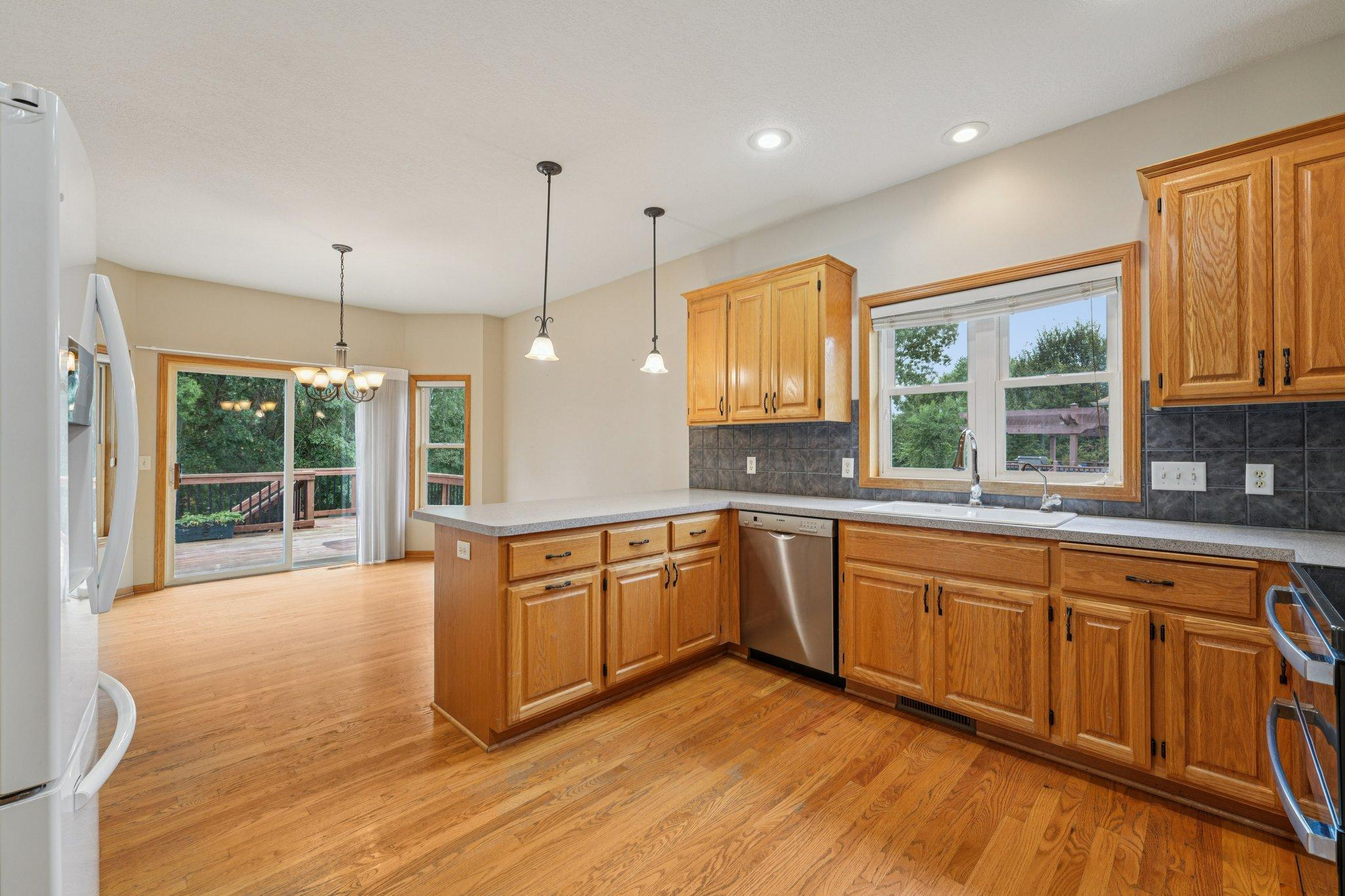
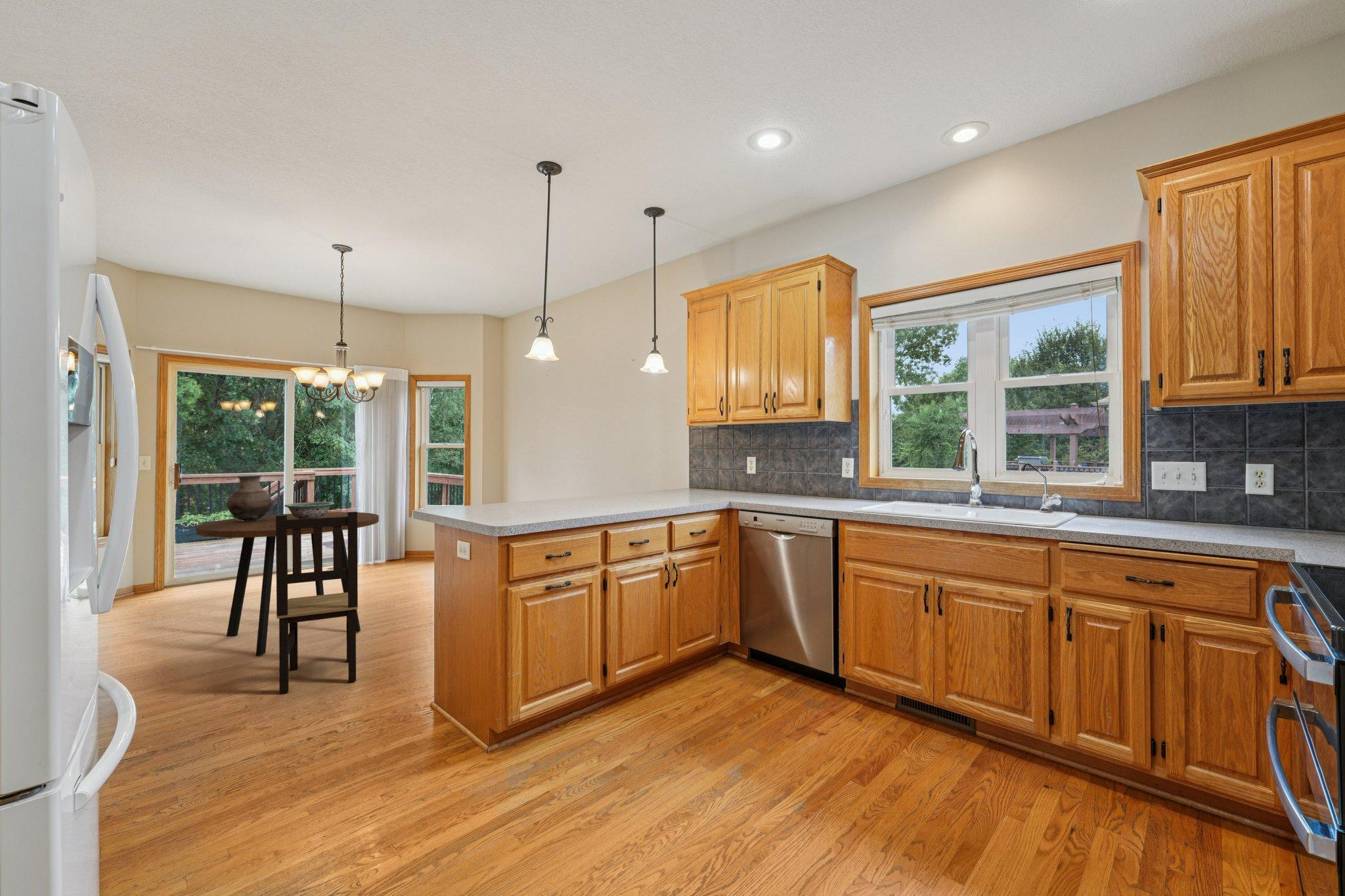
+ dining chair (320, 595)
+ dining table (315, 581)
+ vase (250, 498)
+ decorative bowl (309, 511)
